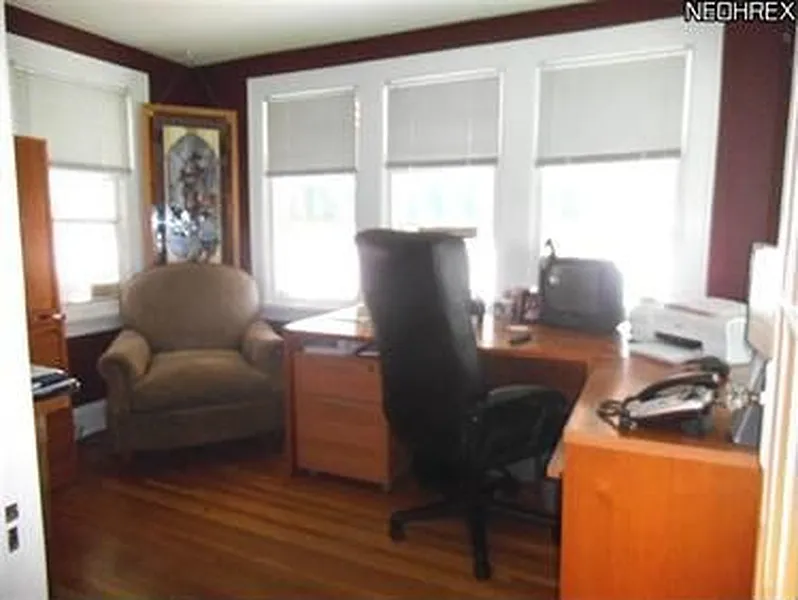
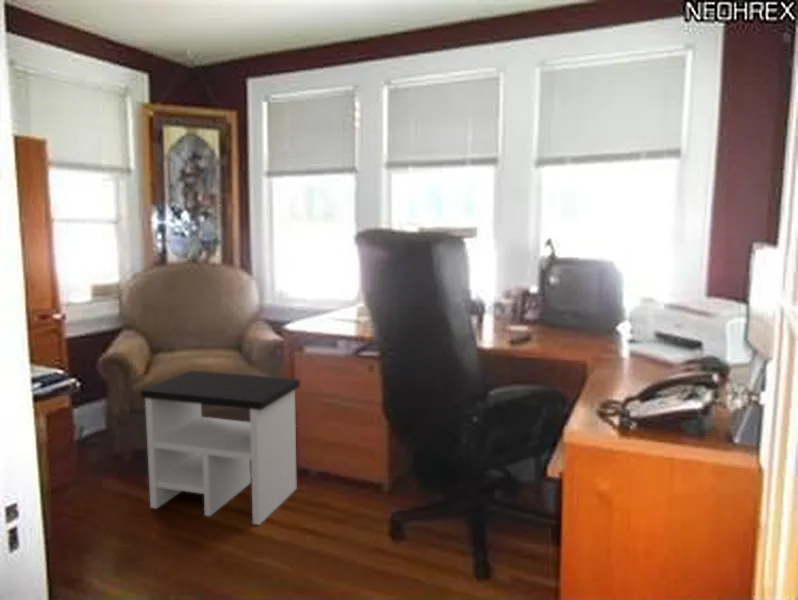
+ side table (224, 442)
